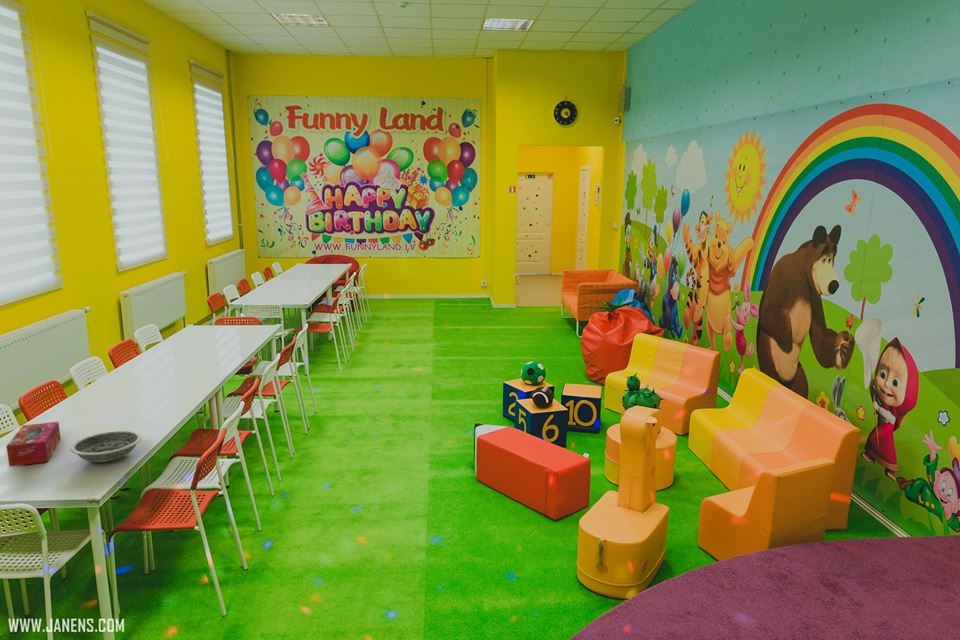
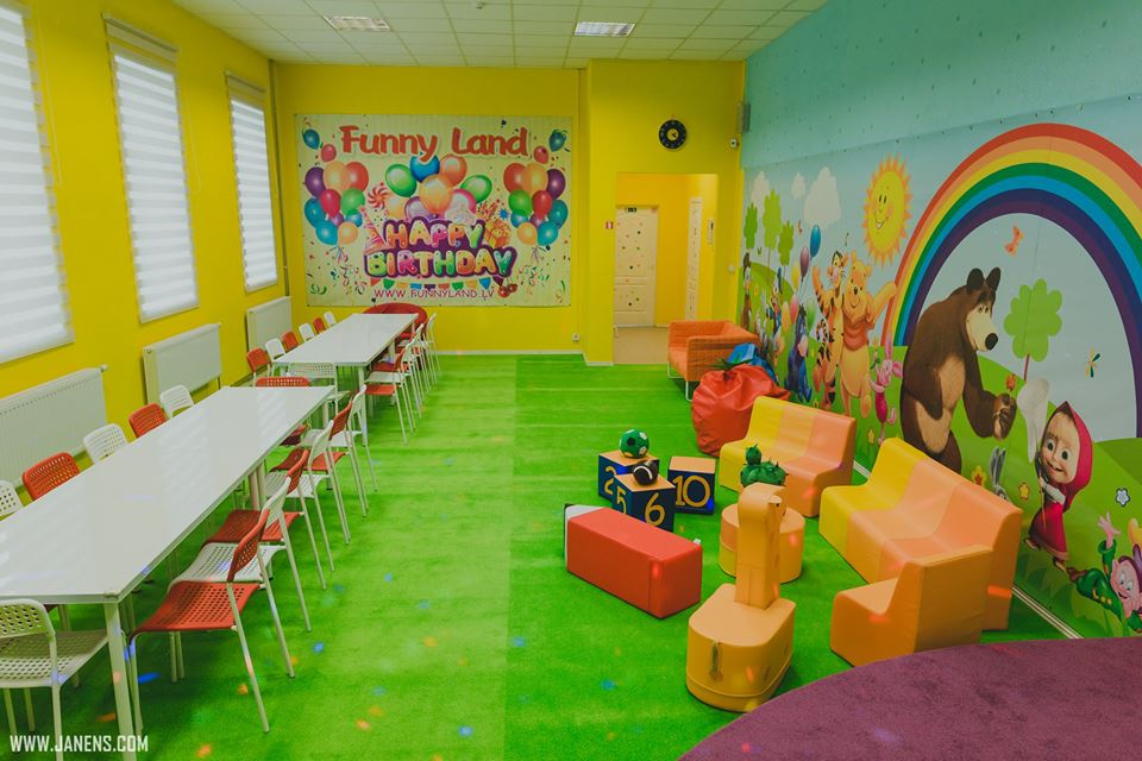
- tissue box (35, 442)
- bowl (107, 449)
